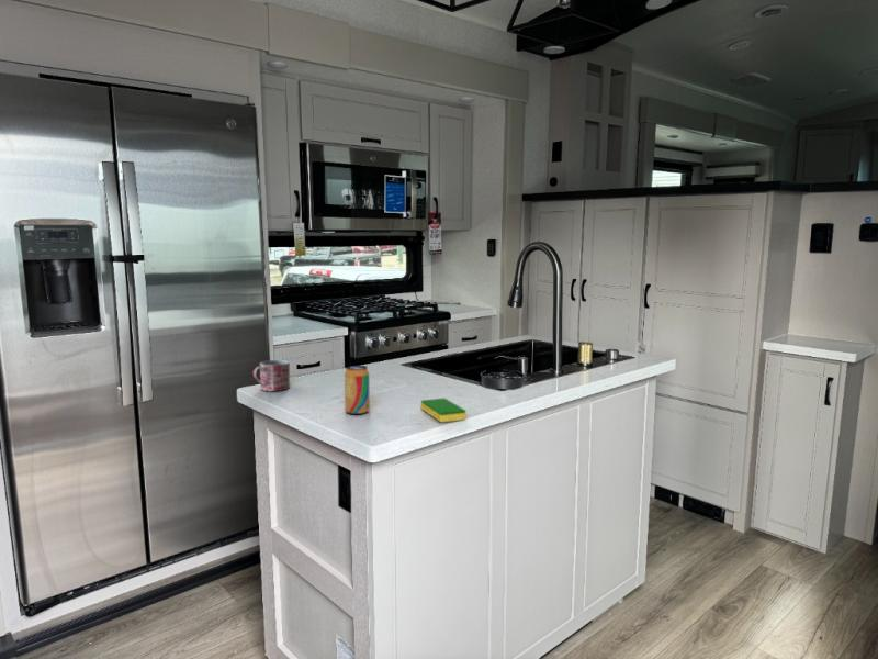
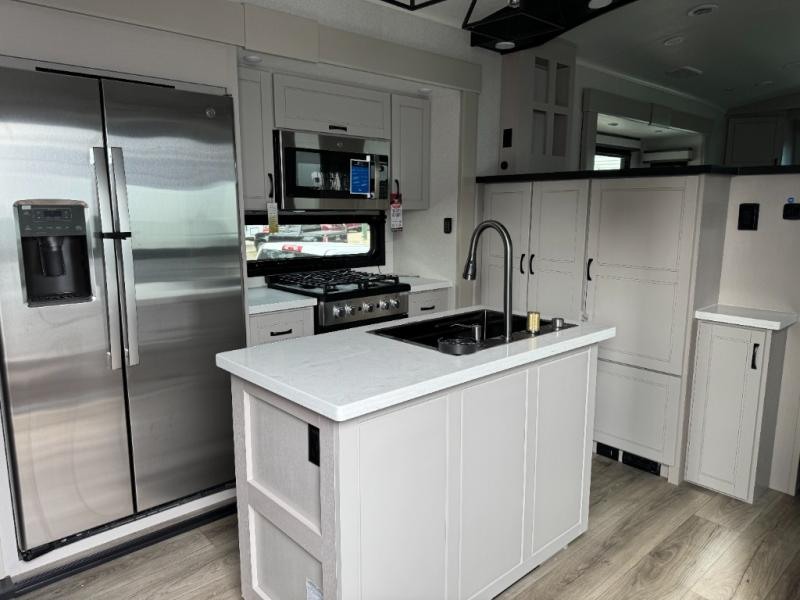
- dish sponge (442, 409)
- mug (270, 376)
- beverage can (357, 389)
